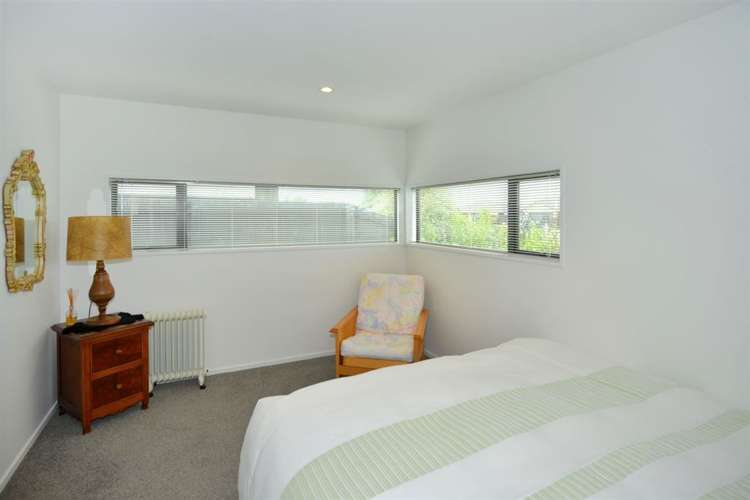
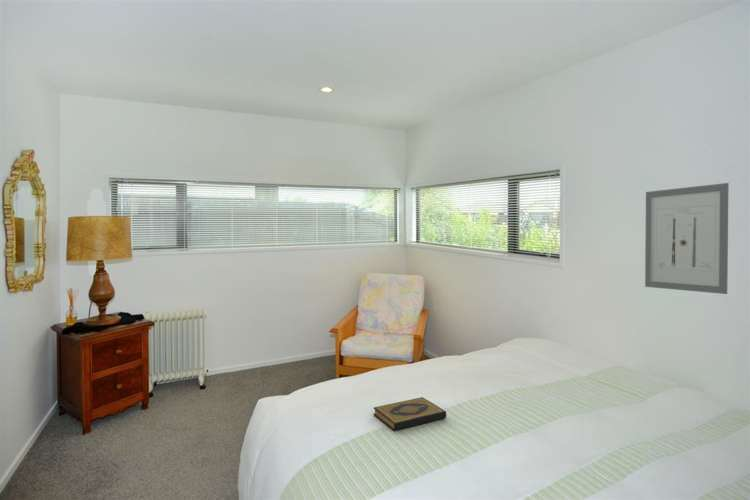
+ wall art (683, 239)
+ hardback book (409, 412)
